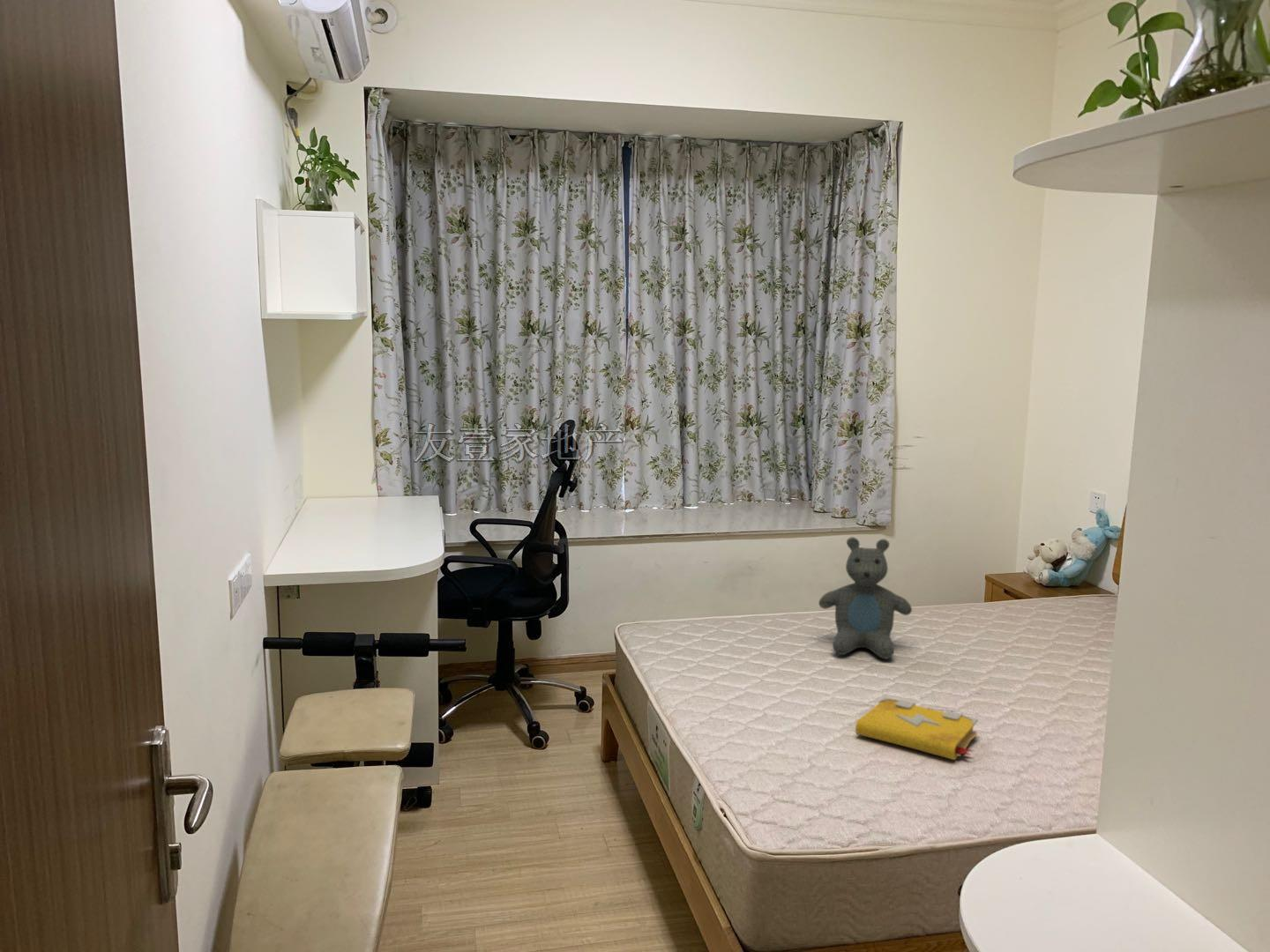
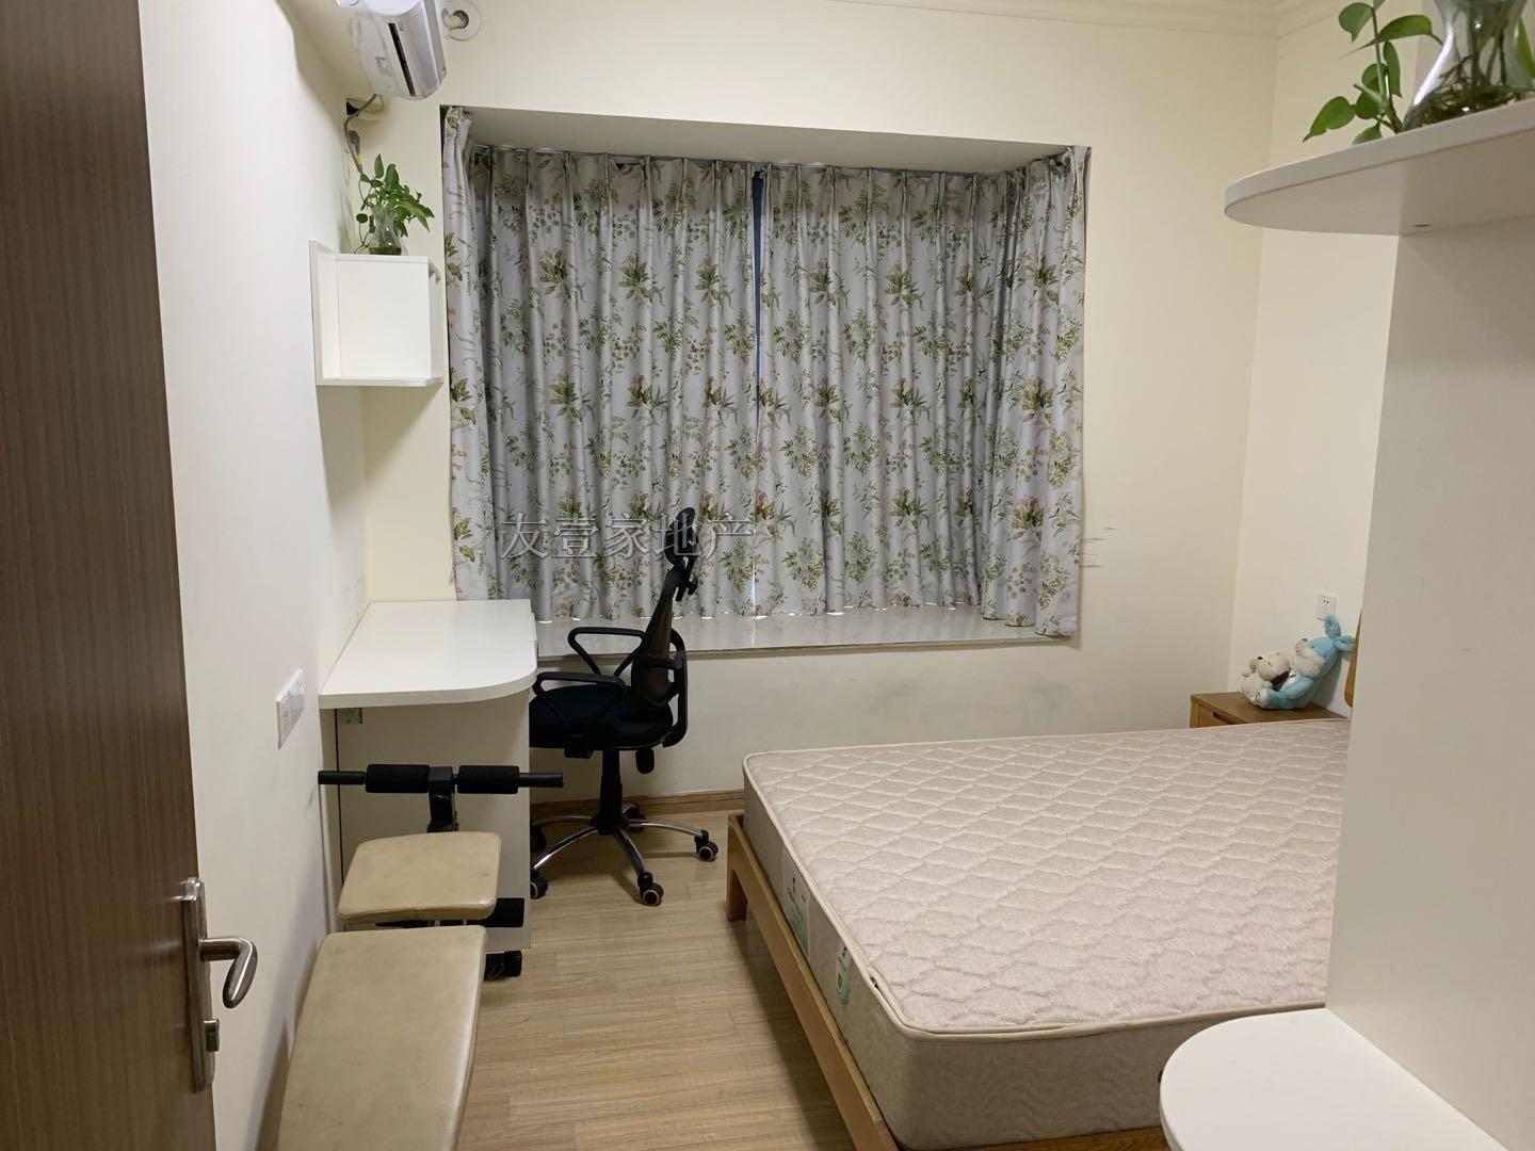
- spell book (921, 727)
- teddy bear (865, 595)
